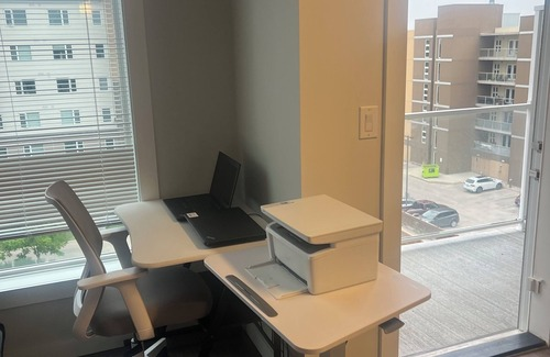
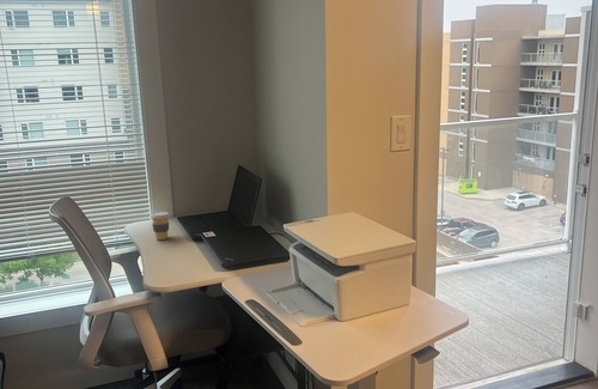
+ coffee cup (160, 225)
